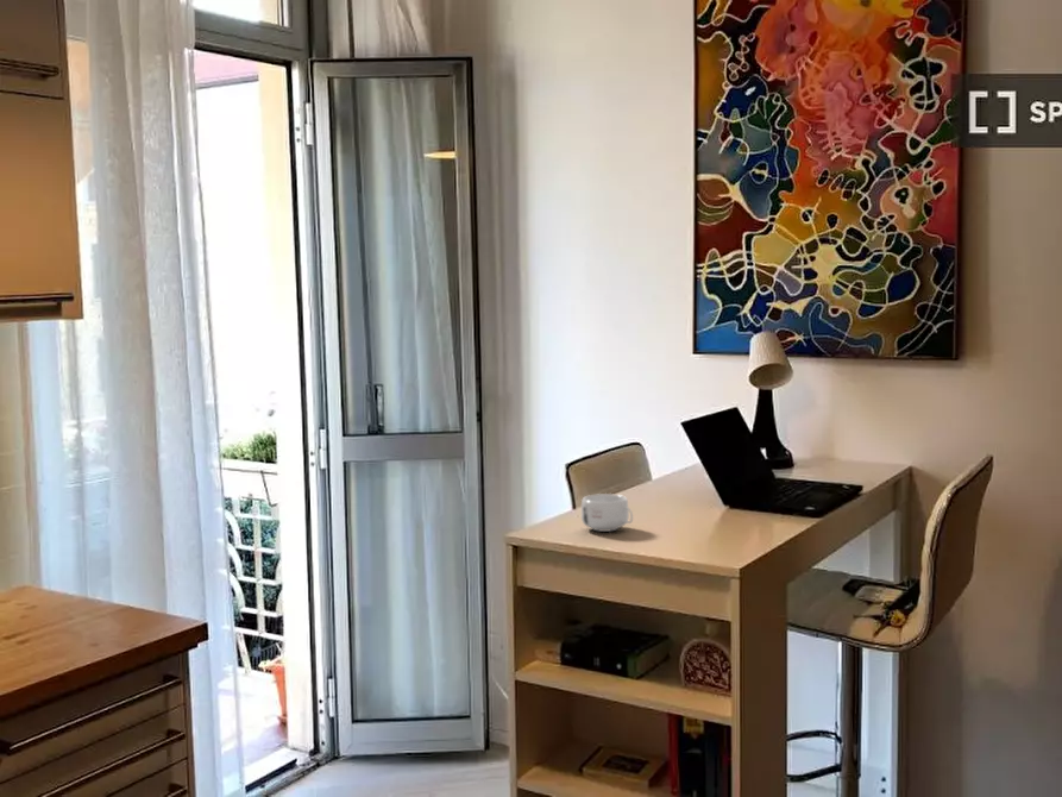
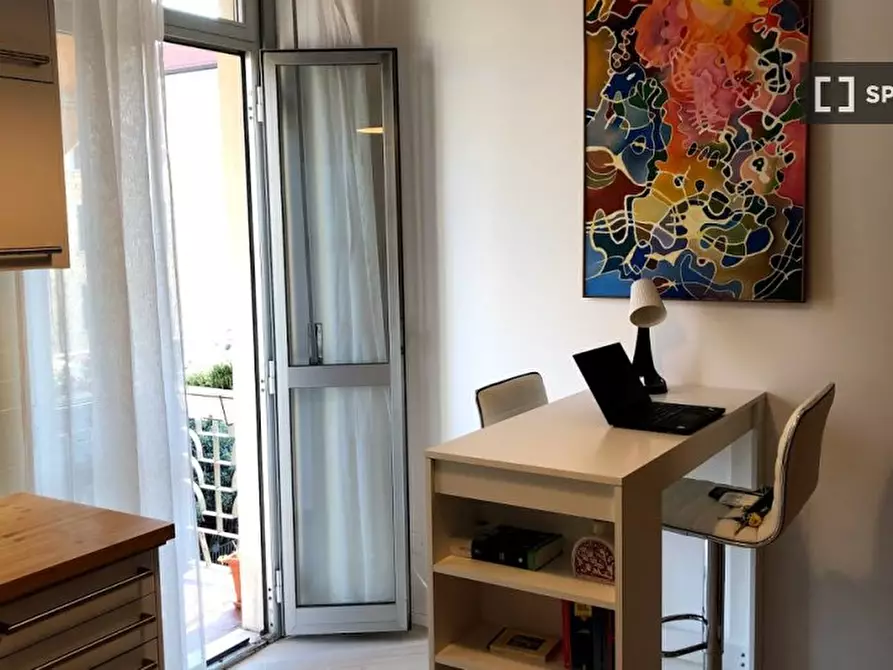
- mug (609, 514)
